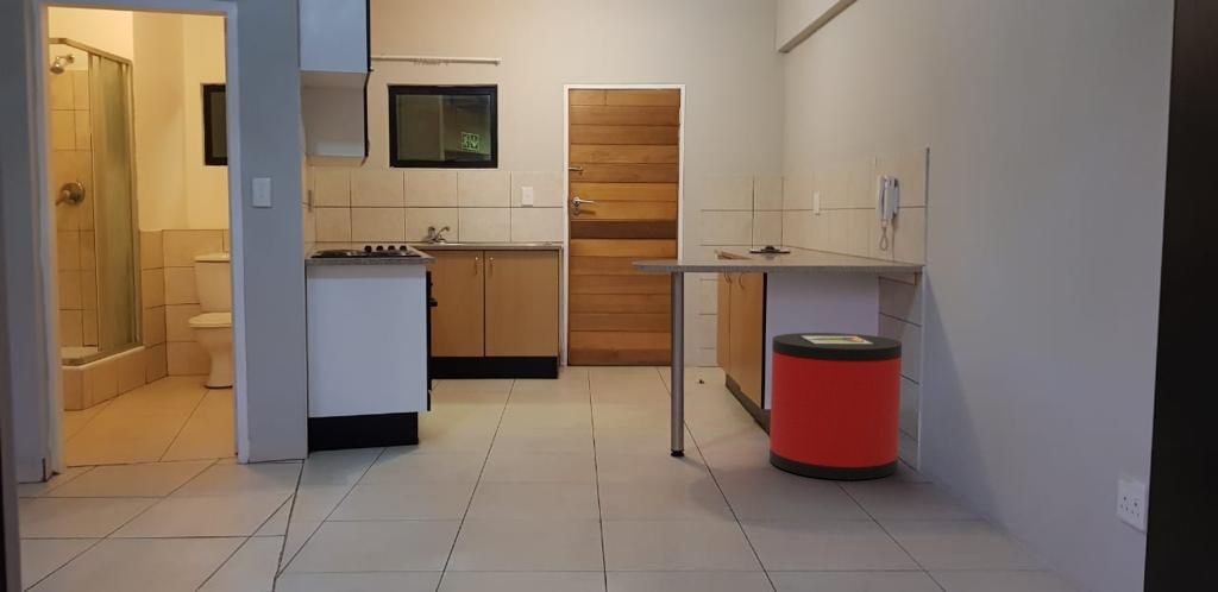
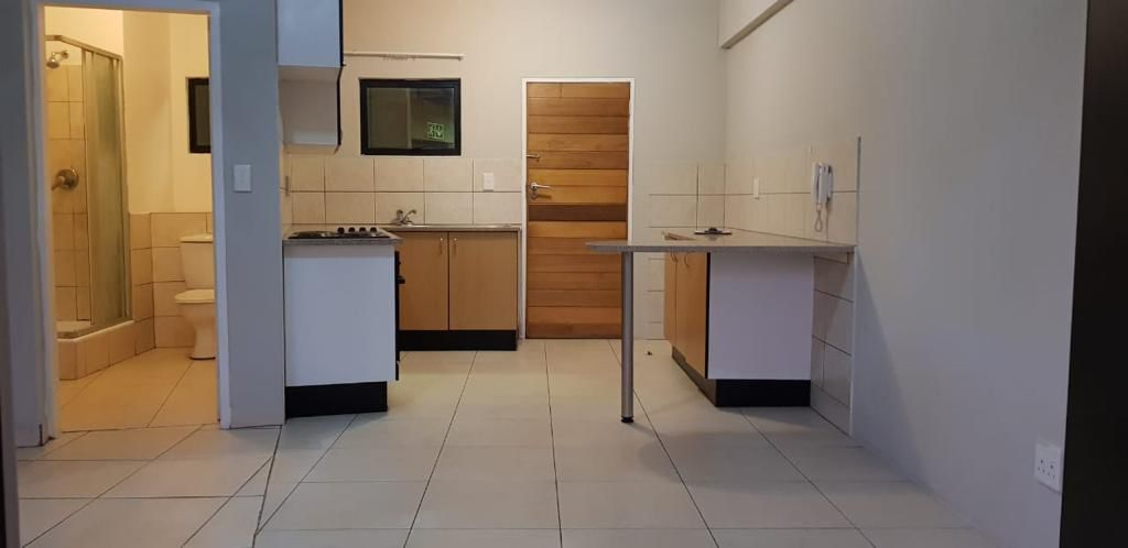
- trash can (834, 401)
